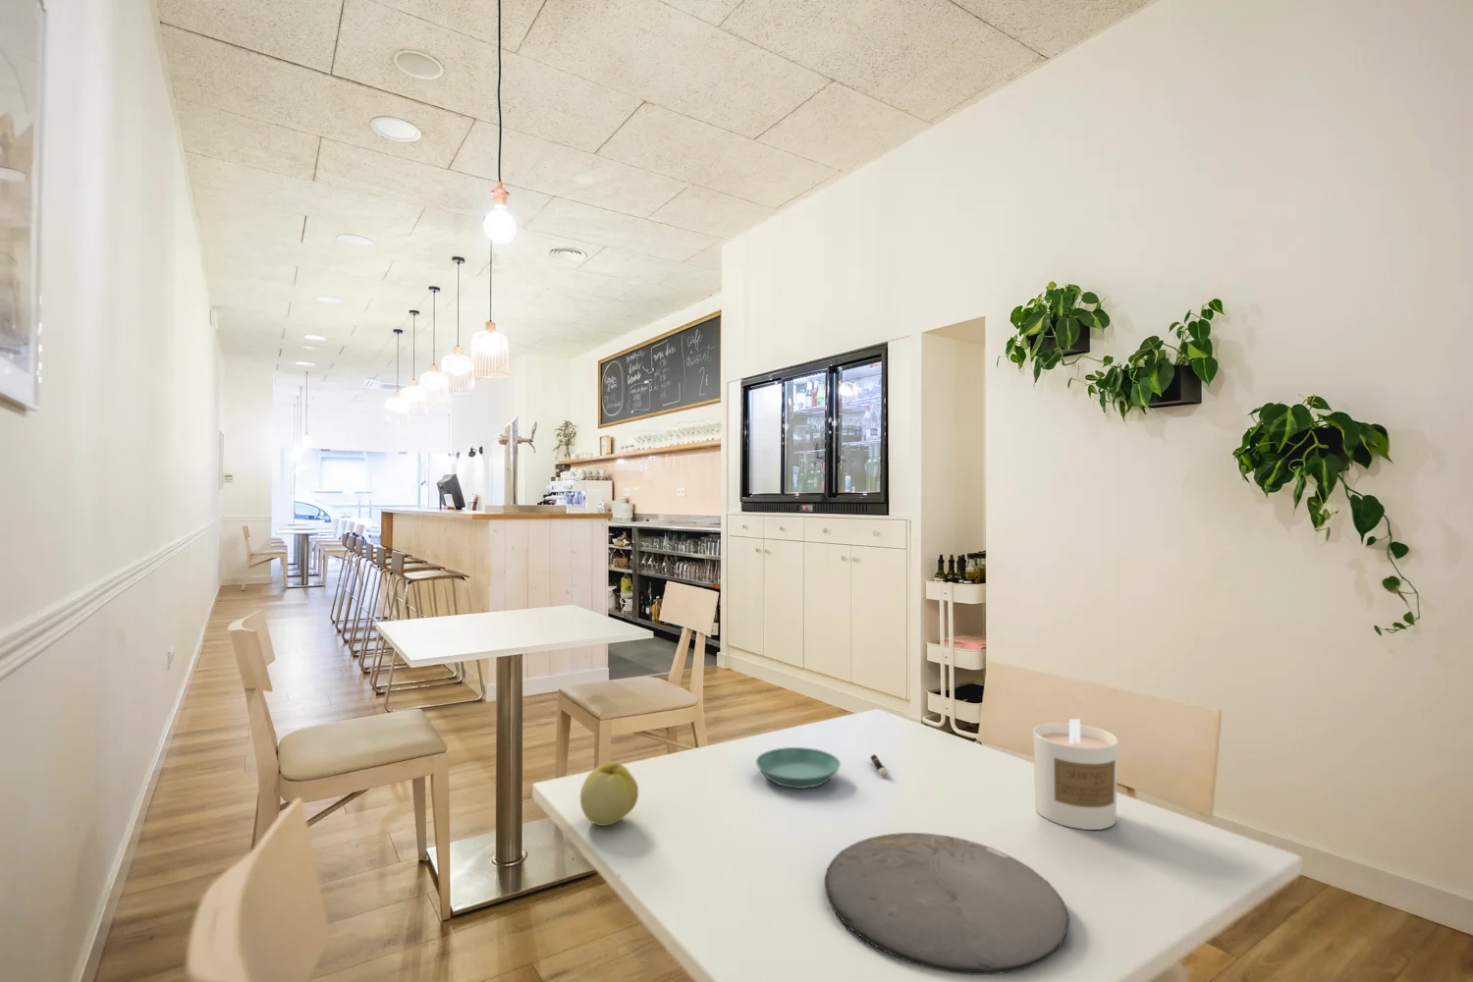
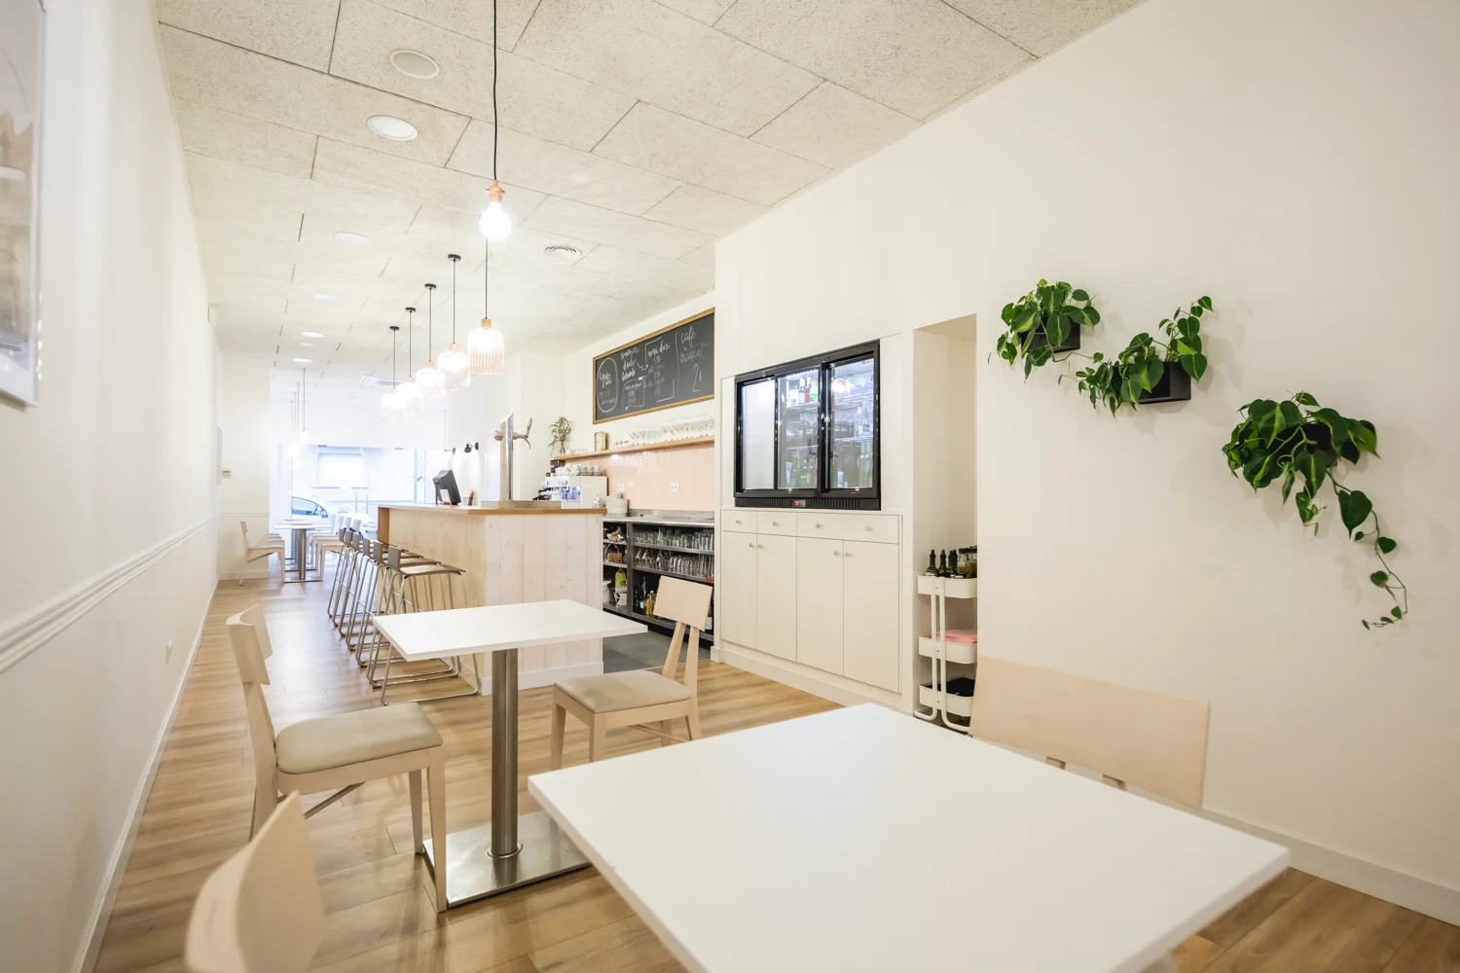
- plate (940, 892)
- apple (608, 792)
- candle (1074, 766)
- saucer (798, 769)
- pepper shaker (878, 765)
